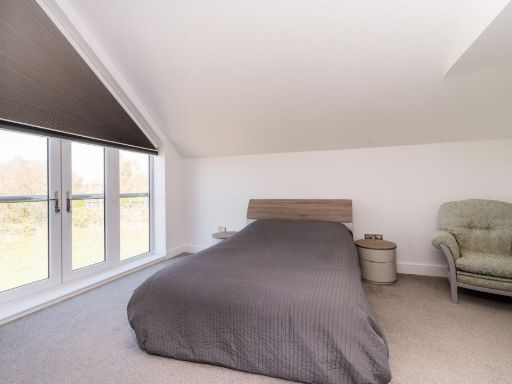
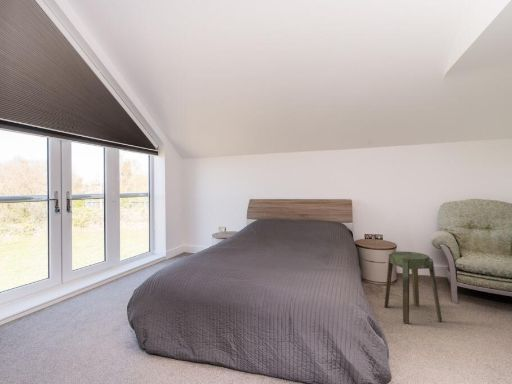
+ stool (412, 284)
